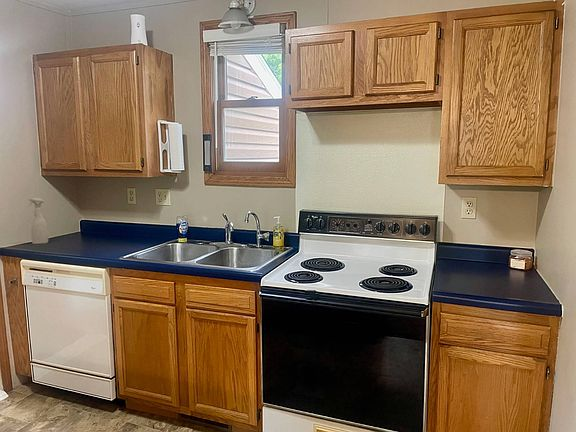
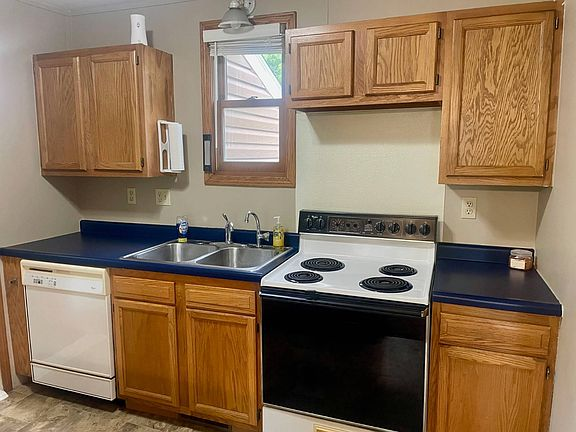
- spray bottle (38, 220)
